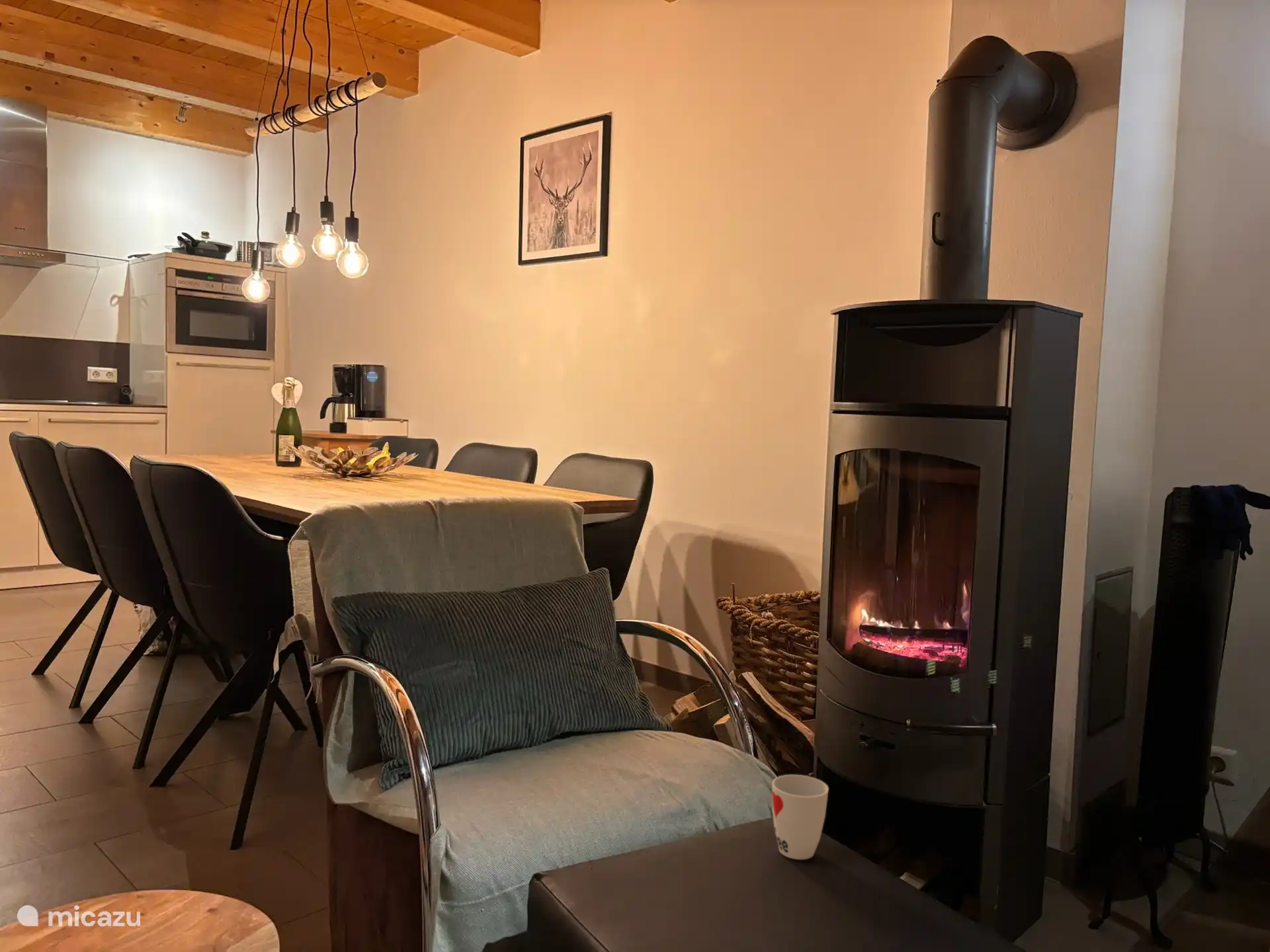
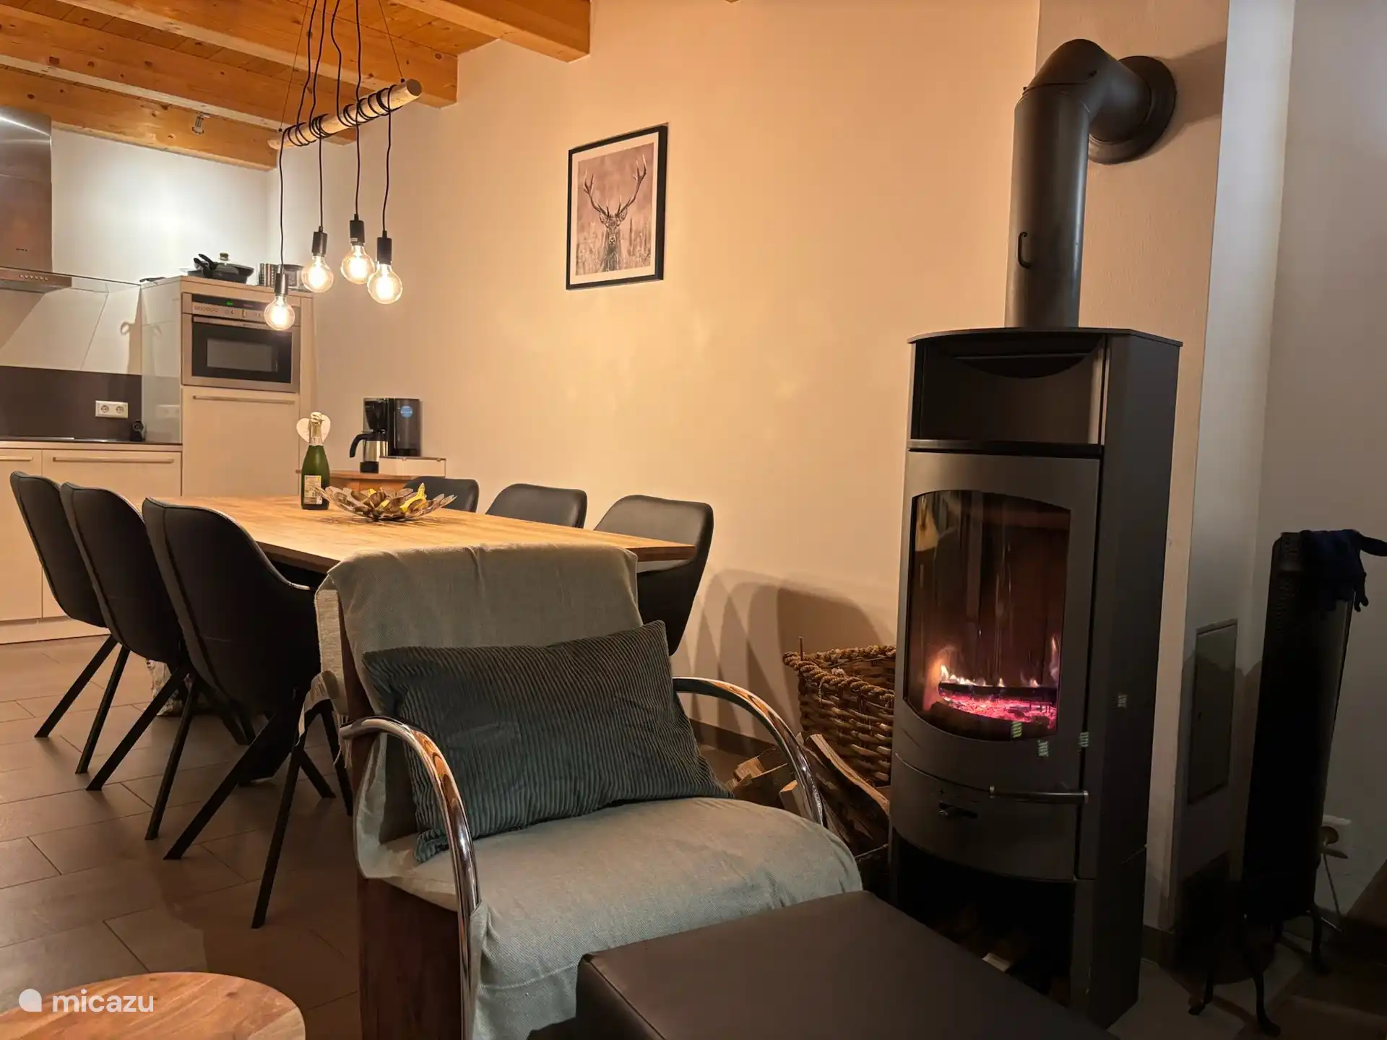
- cup (798, 818)
